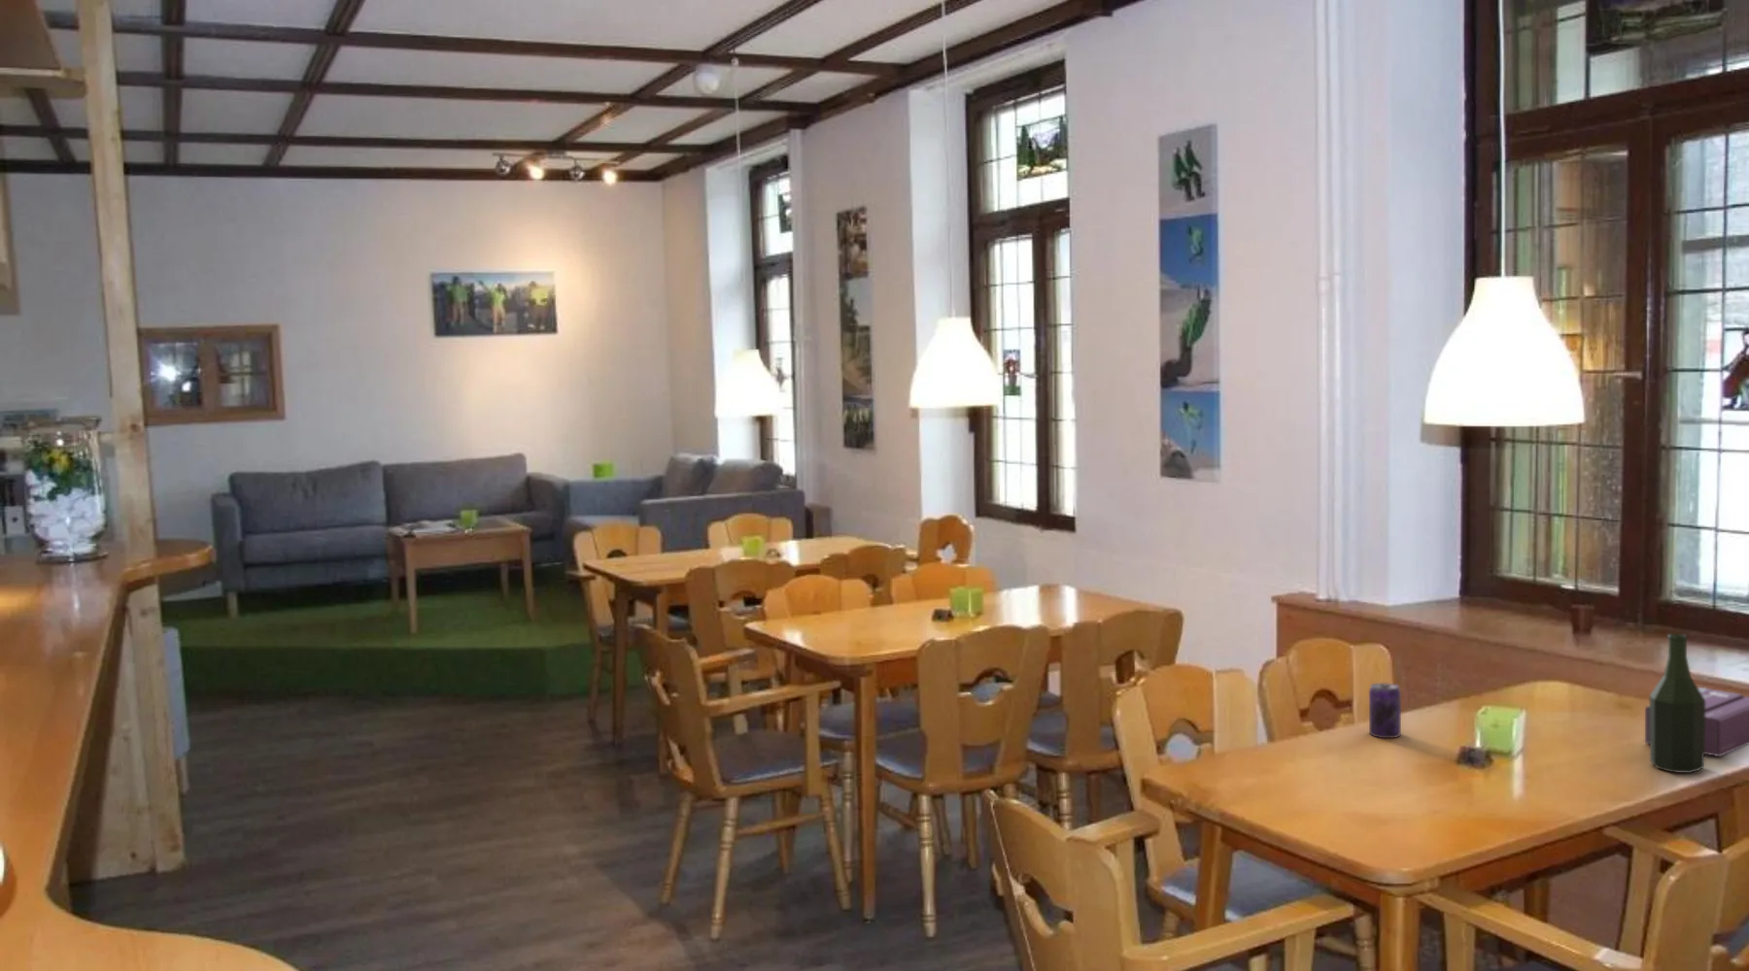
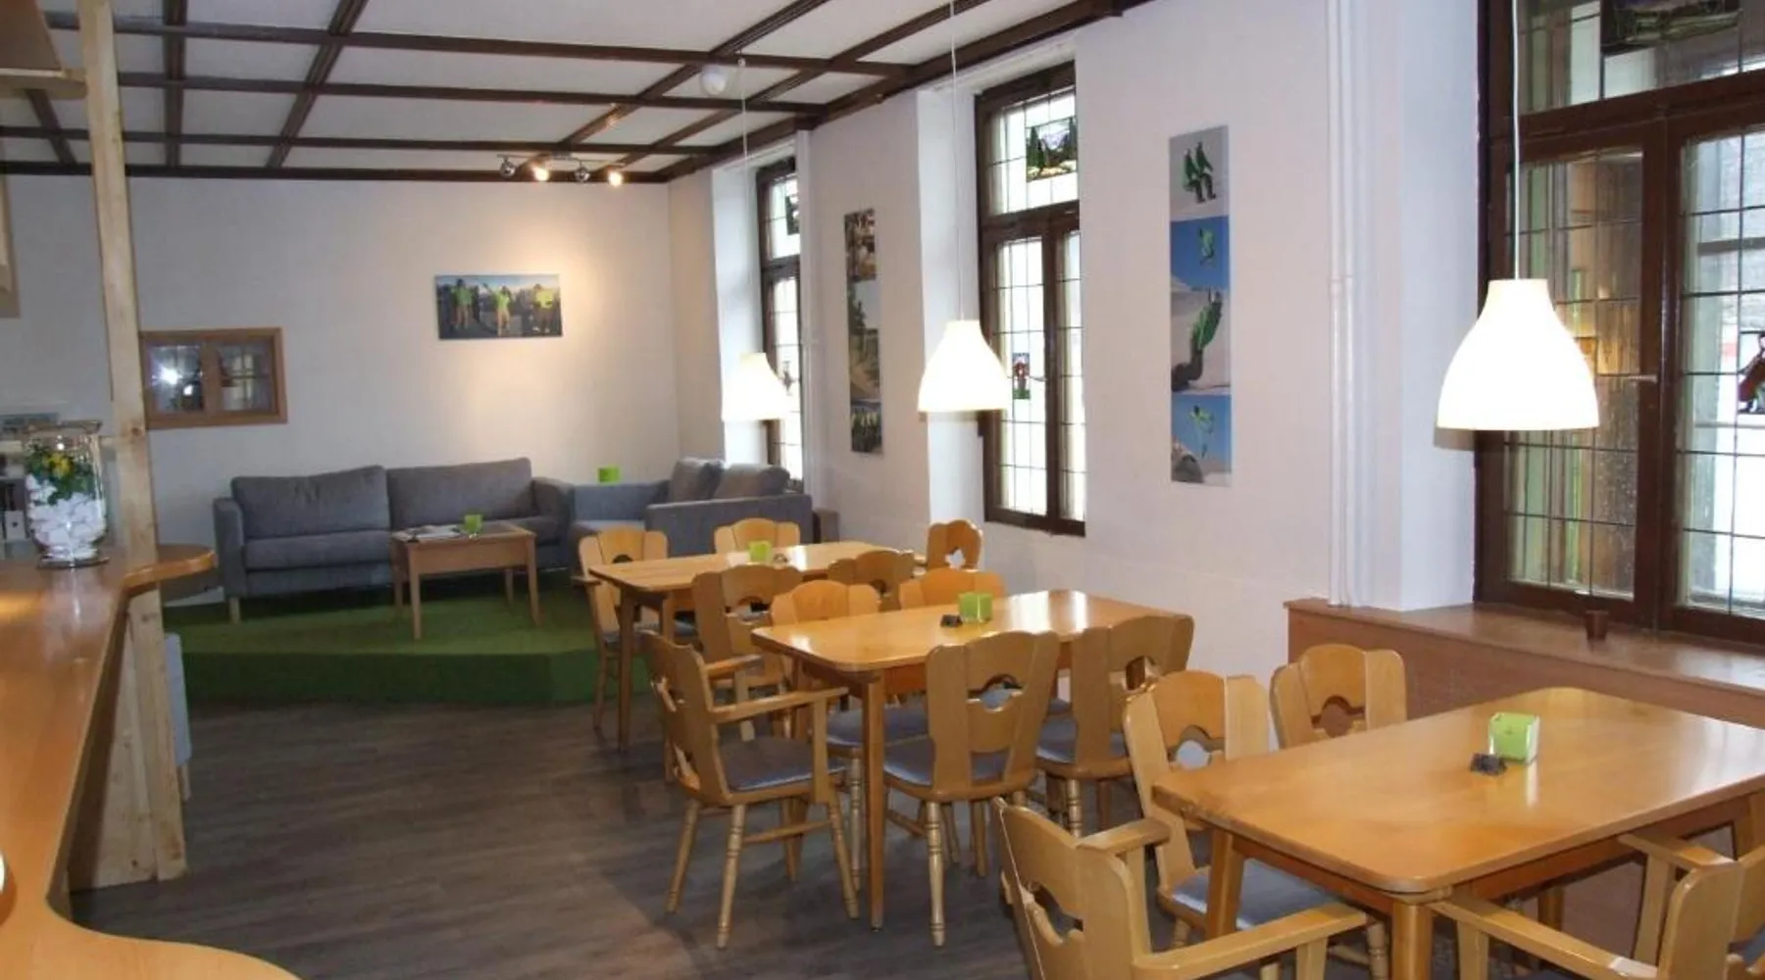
- beverage can (1384, 710)
- bottle (1677, 701)
- tissue box (1708, 720)
